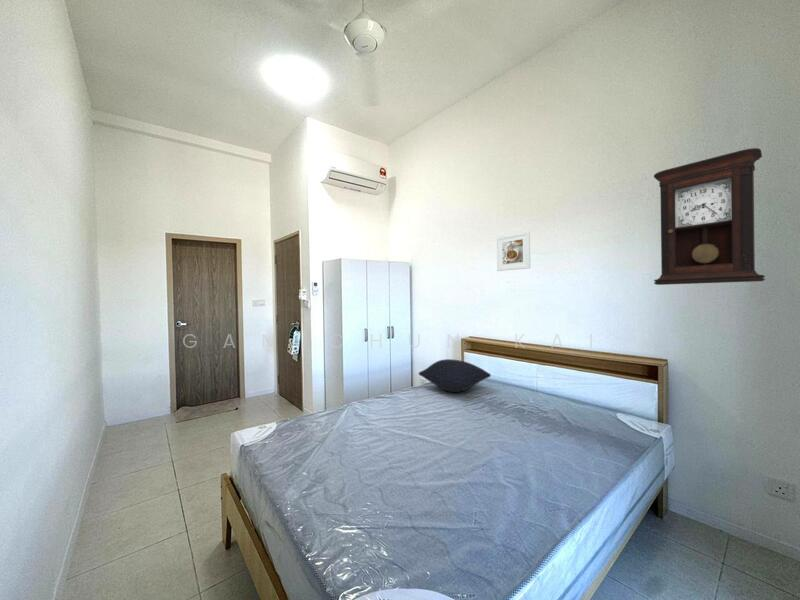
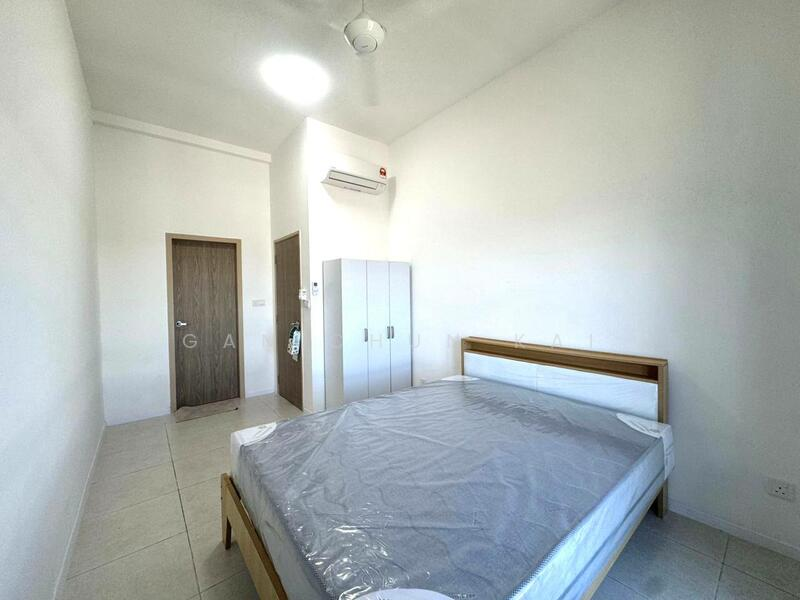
- pendulum clock (703, 223)
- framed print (512, 252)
- pillow (454, 374)
